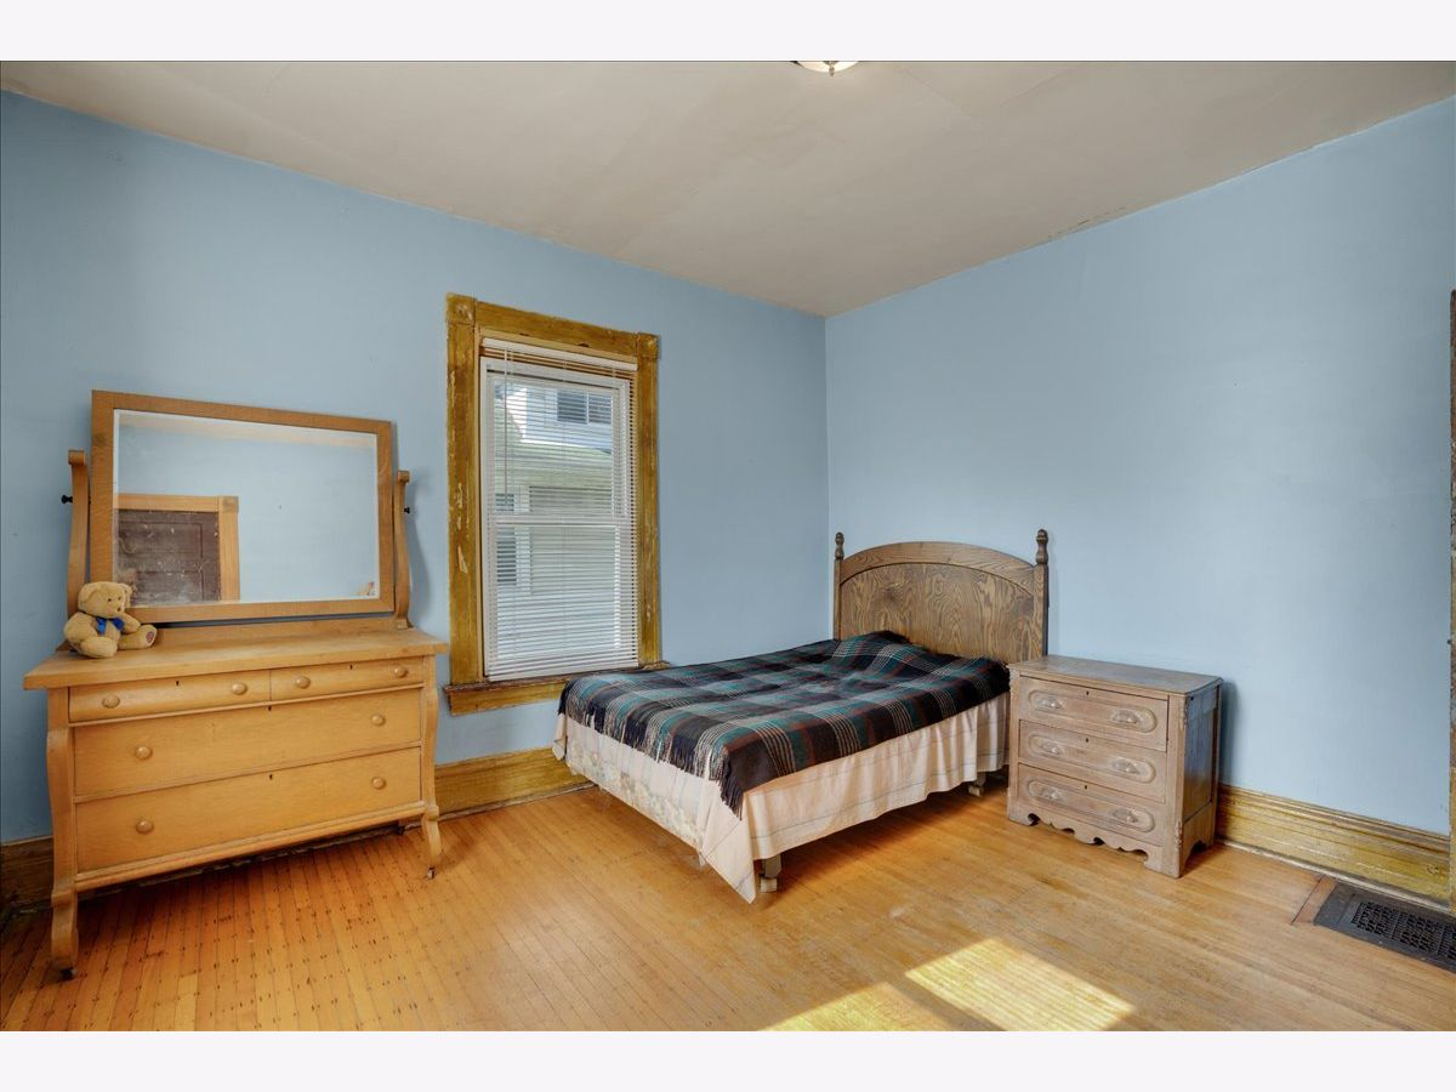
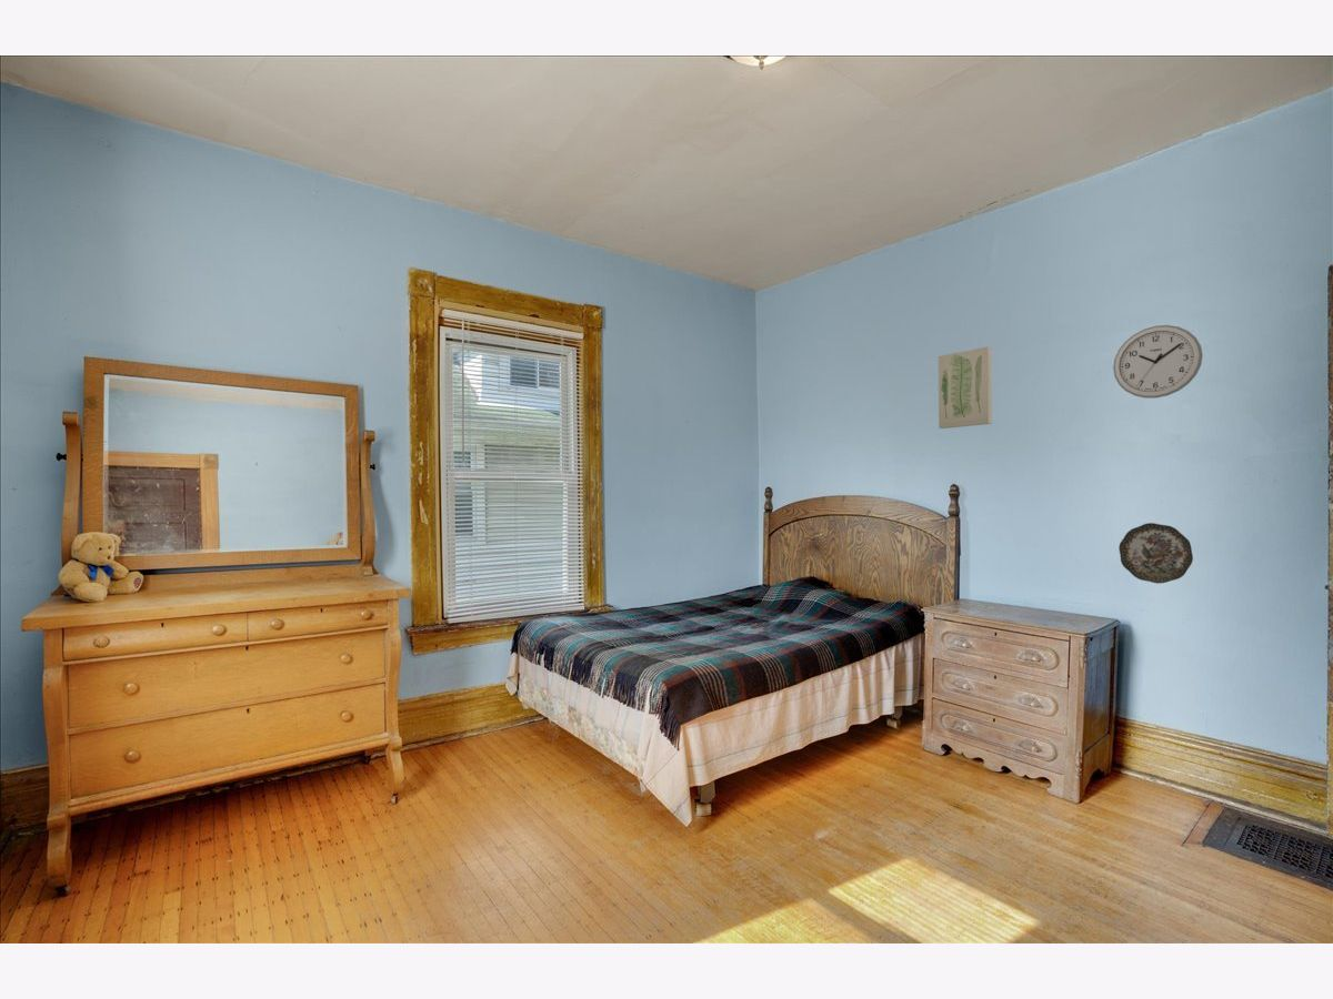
+ wall clock (1155, 361)
+ wall art (964, 389)
+ decorative plate (1155, 553)
